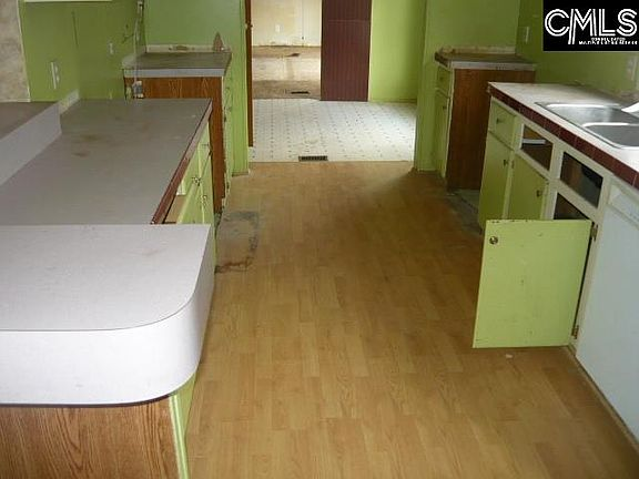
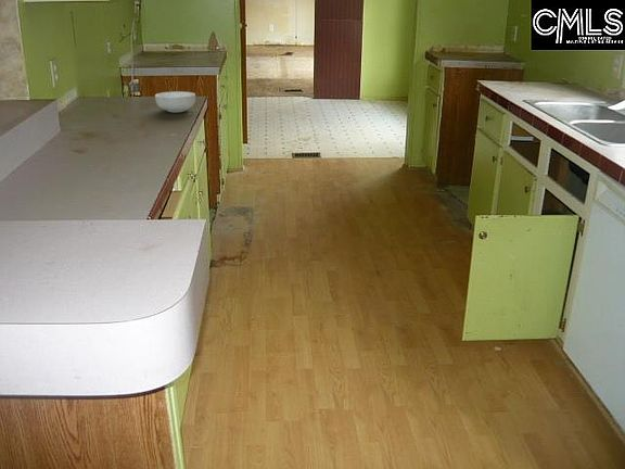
+ cereal bowl (176, 102)
